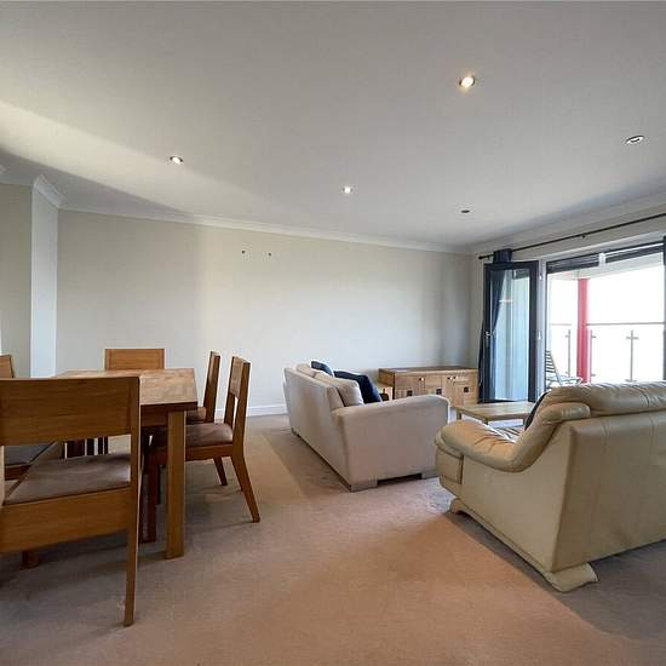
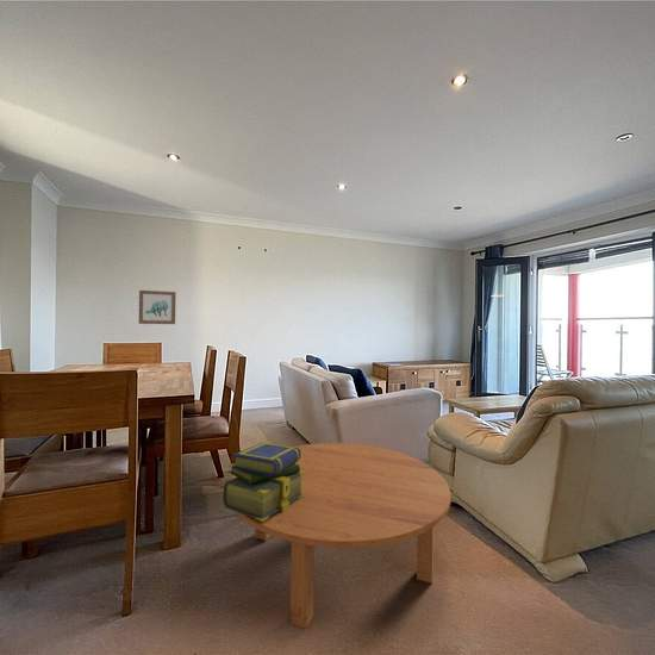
+ stack of books (266, 474)
+ coffee table (337, 516)
+ wall art (157, 307)
